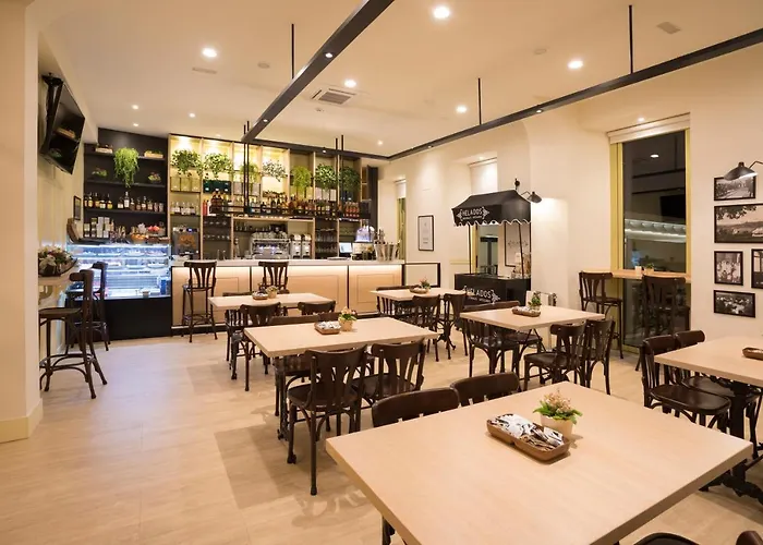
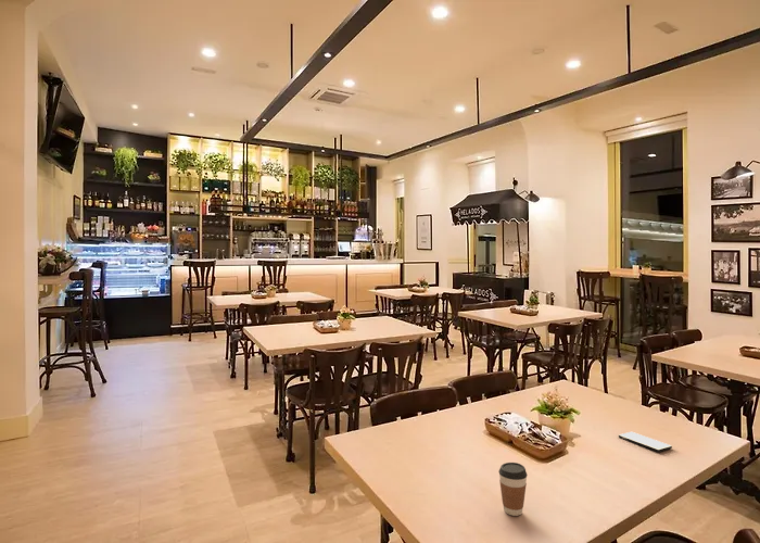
+ coffee cup (512, 489)
+ smartphone (644, 441)
